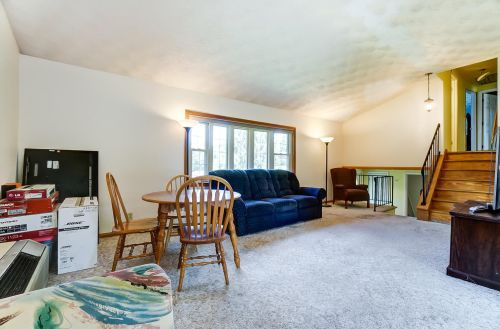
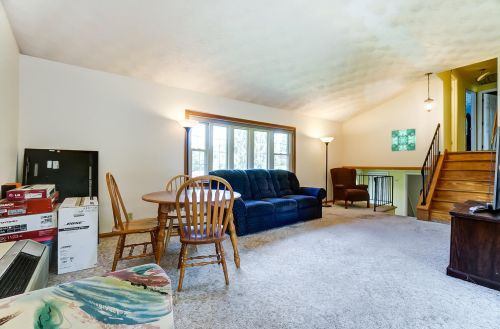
+ wall art (403, 140)
